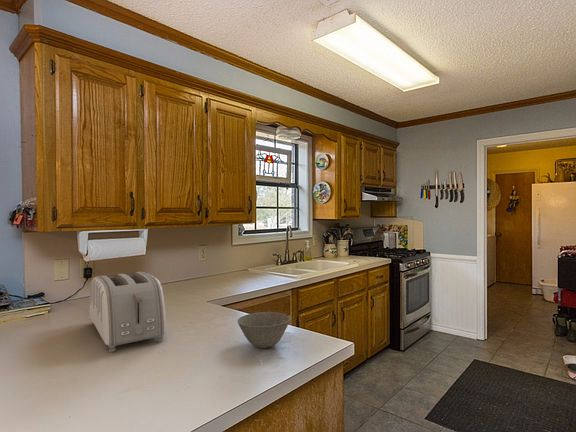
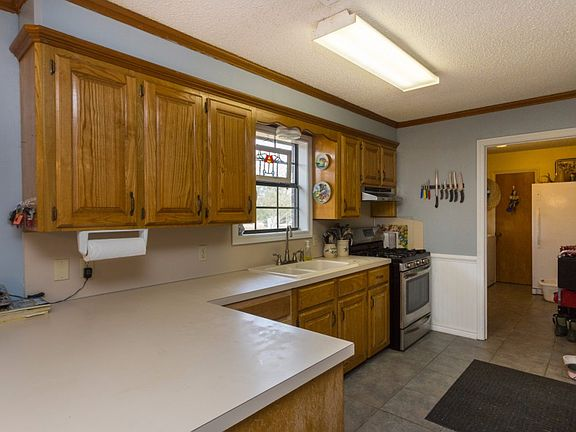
- toaster (126, 304)
- bowl (264, 331)
